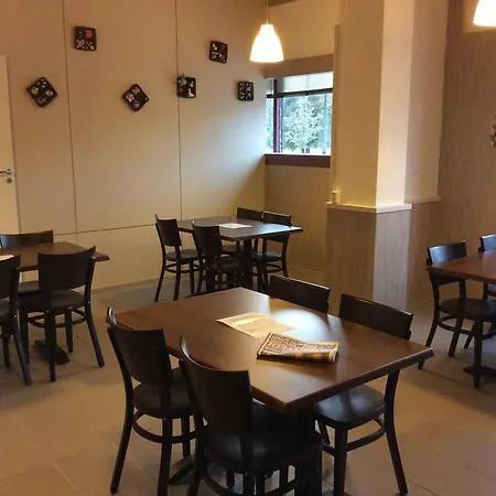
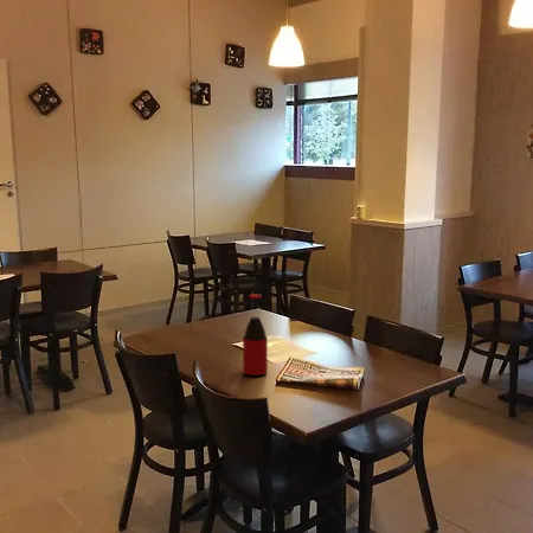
+ bottle (255, 334)
